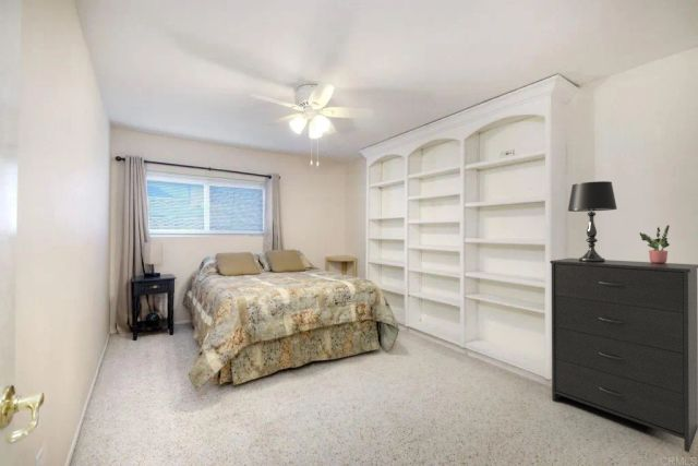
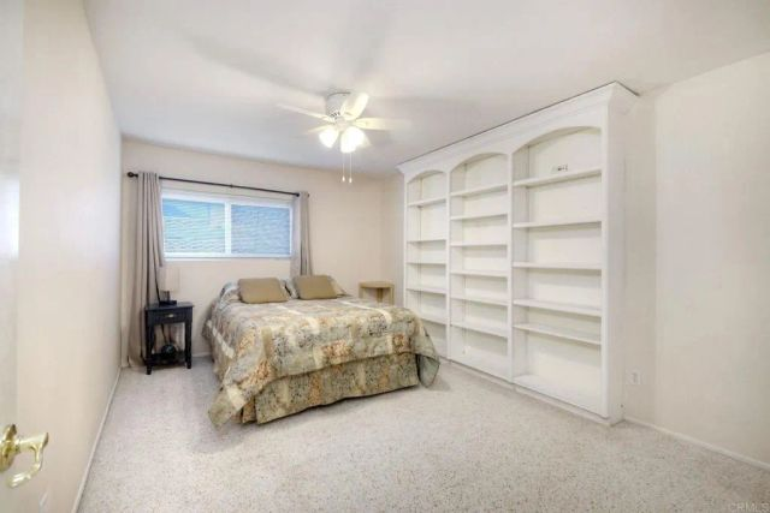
- dresser (618, 337)
- table lamp (591, 222)
- potted plant (652, 243)
